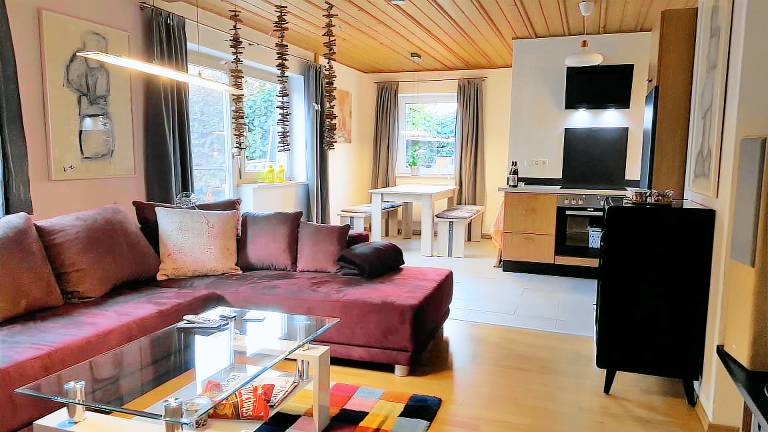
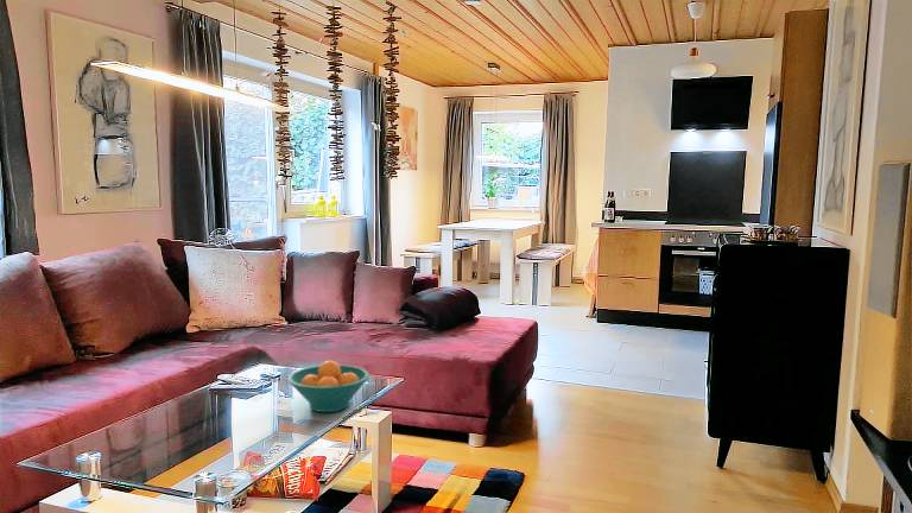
+ fruit bowl (329, 384)
